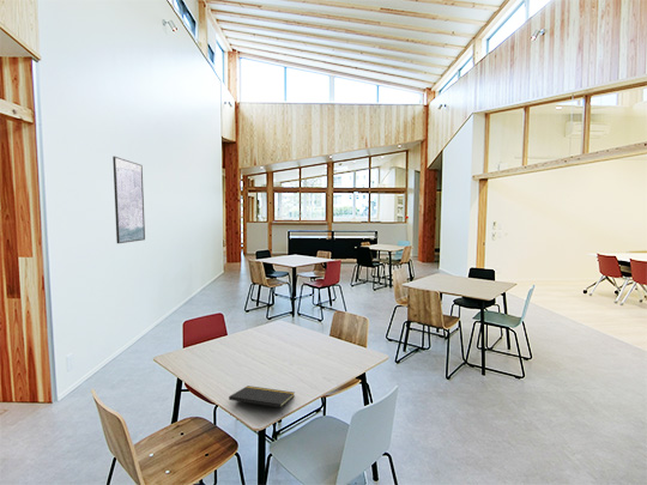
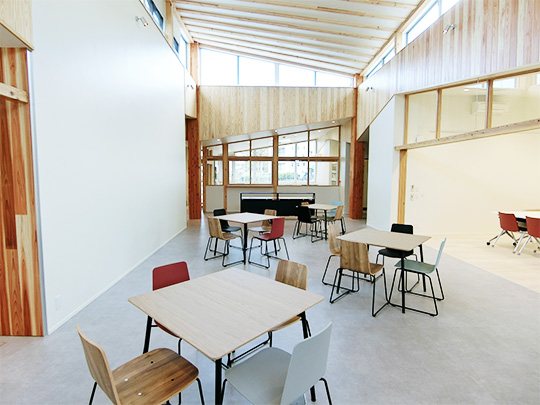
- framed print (129, 201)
- notepad (262, 395)
